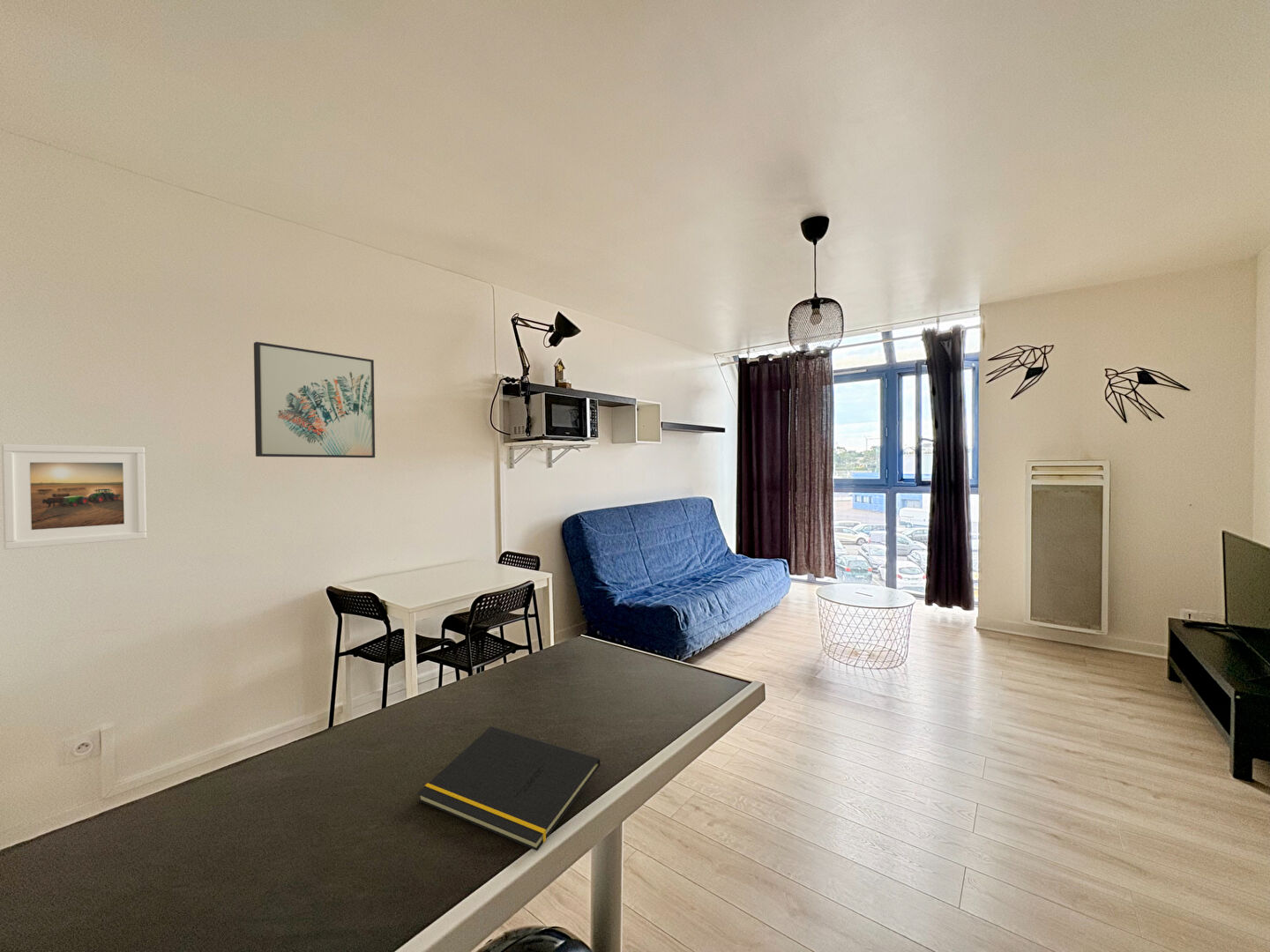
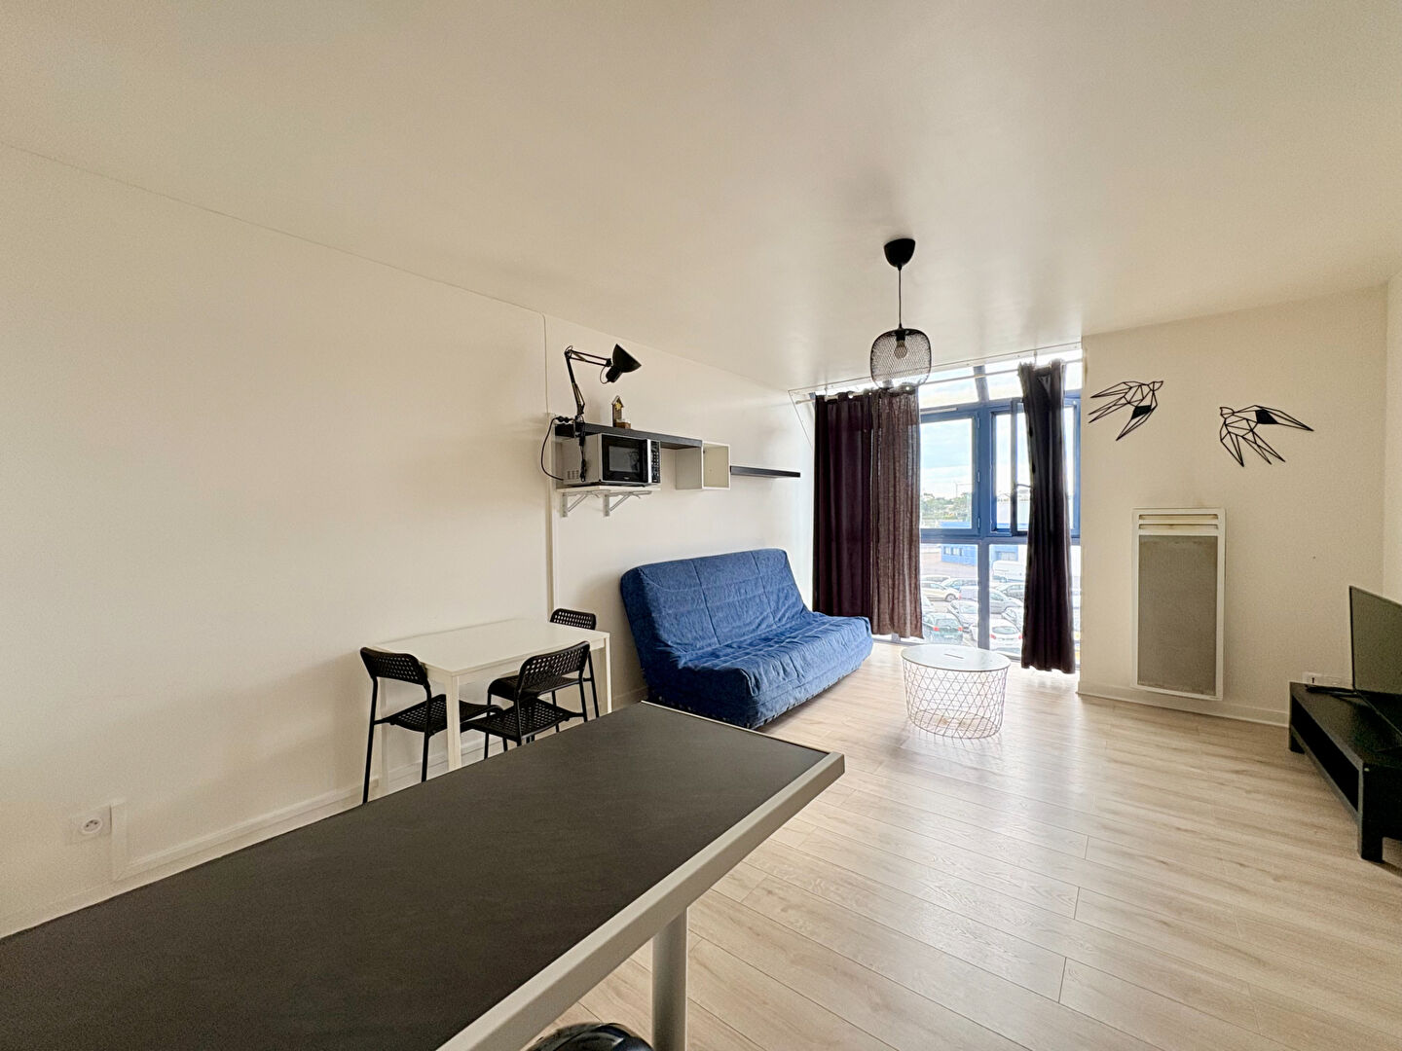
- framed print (78, 495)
- wall art (318, 405)
- notepad (511, 778)
